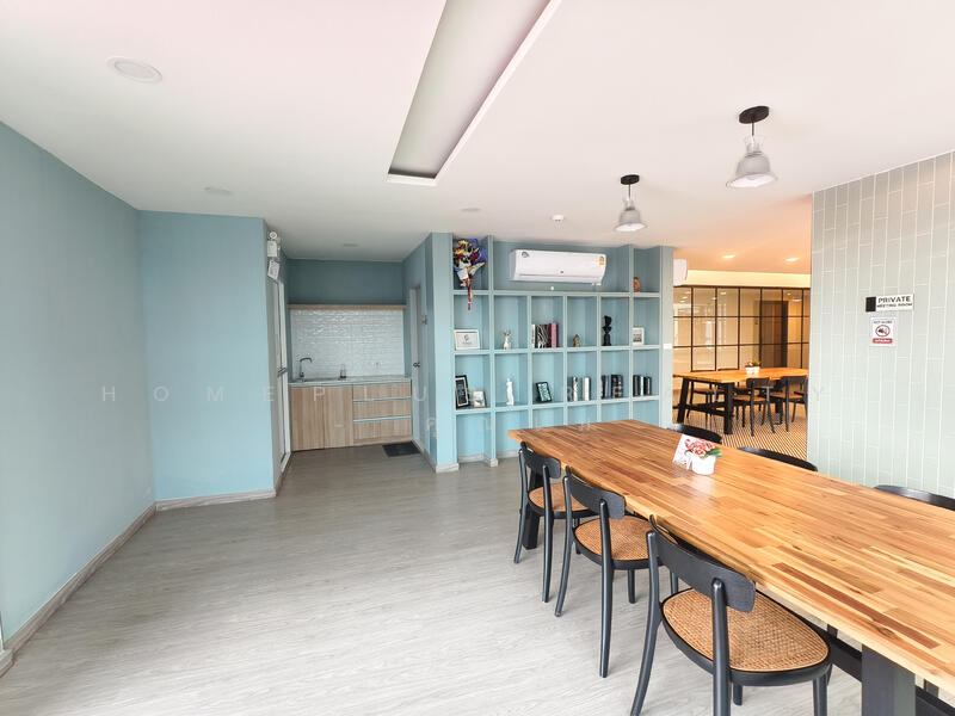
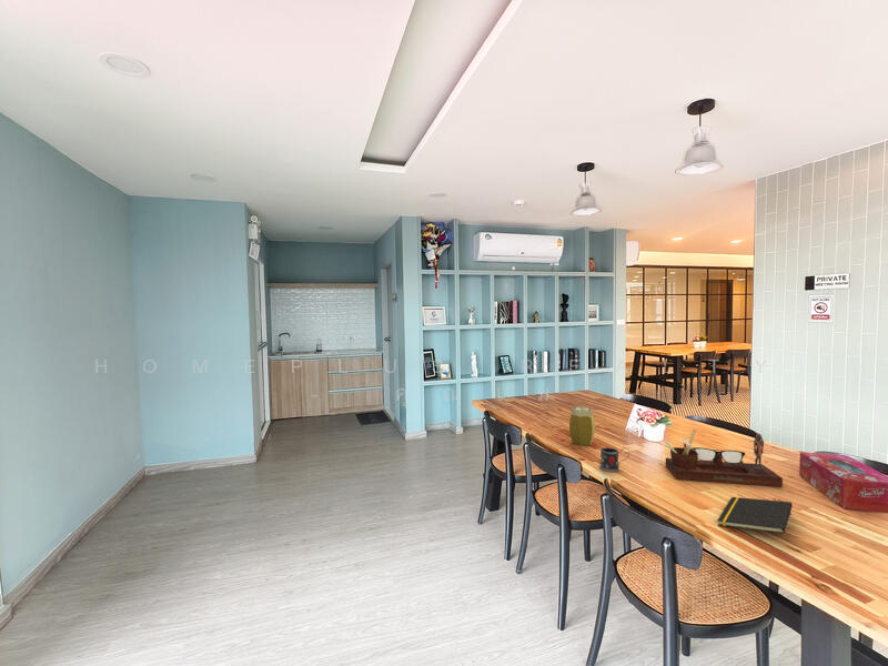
+ notepad (755, 513)
+ tissue box (845, 480)
+ desk organizer (715, 453)
+ mug (614, 457)
+ jar (582, 425)
